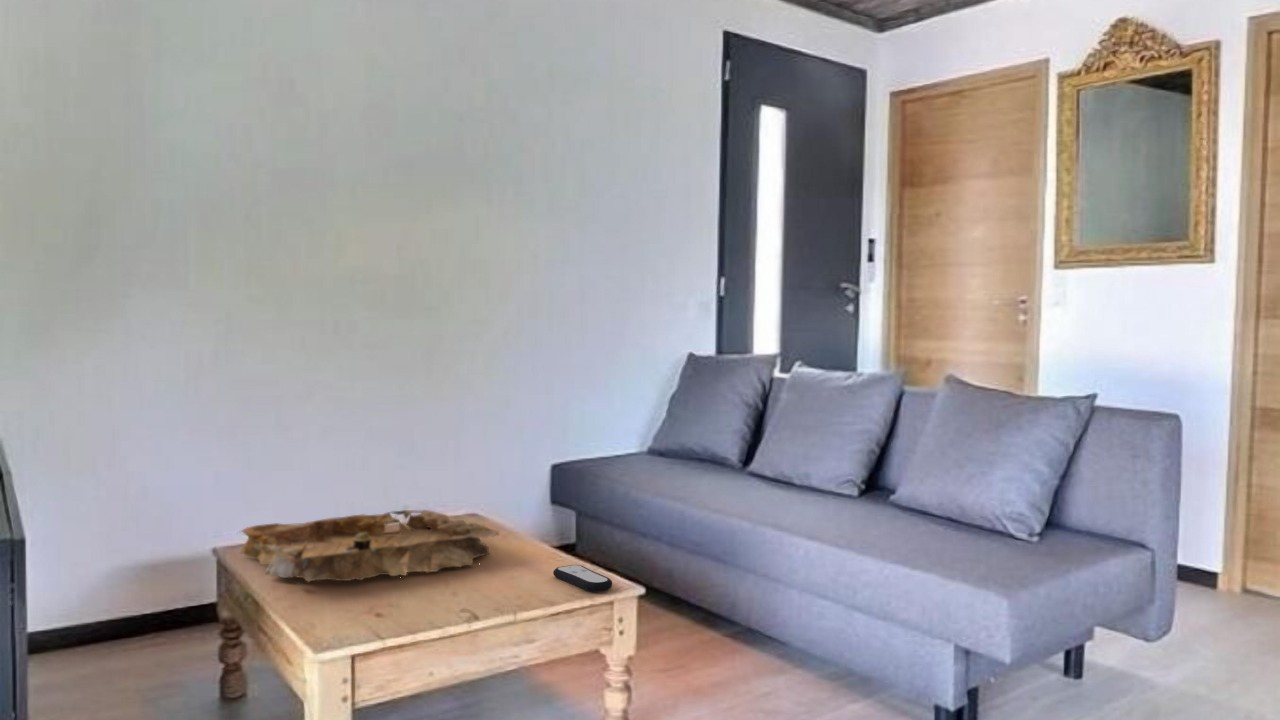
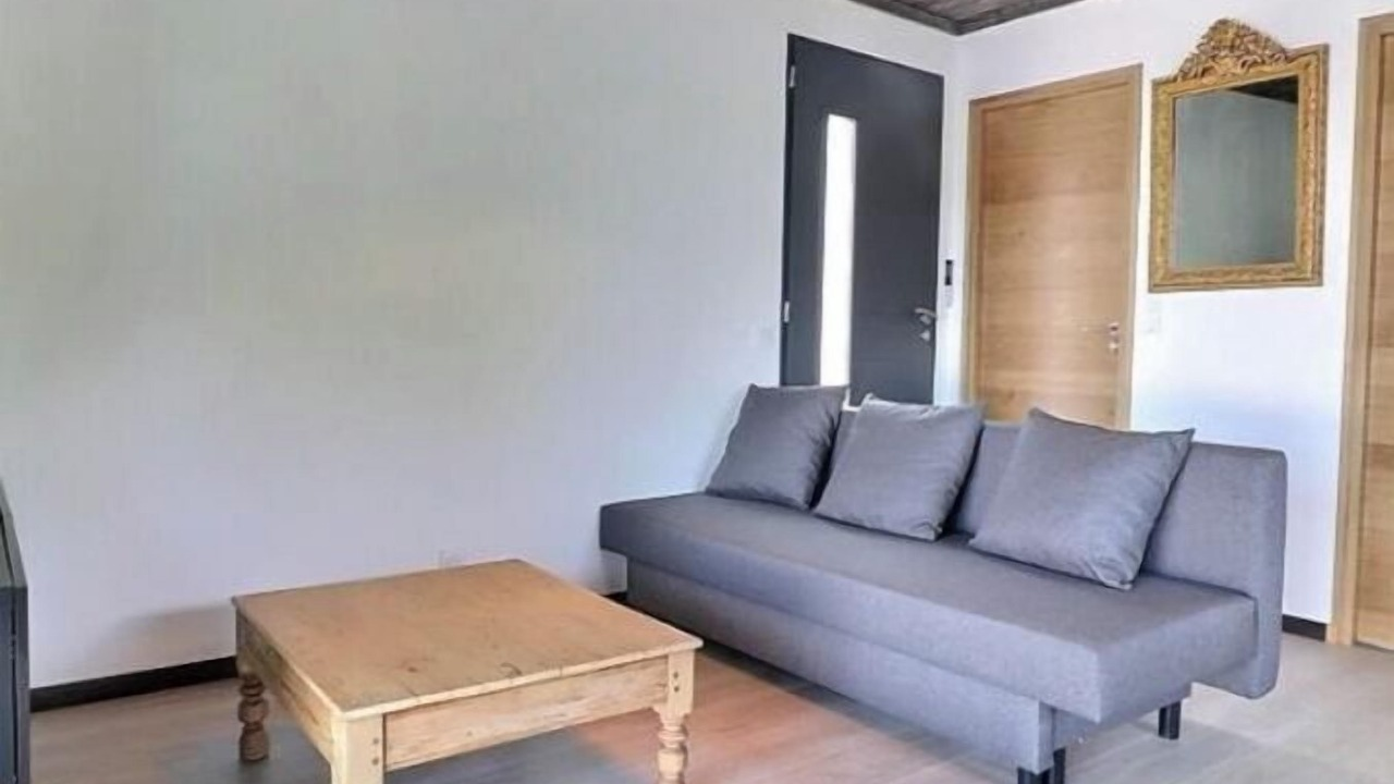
- remote control (583, 577)
- decorative tray (367, 541)
